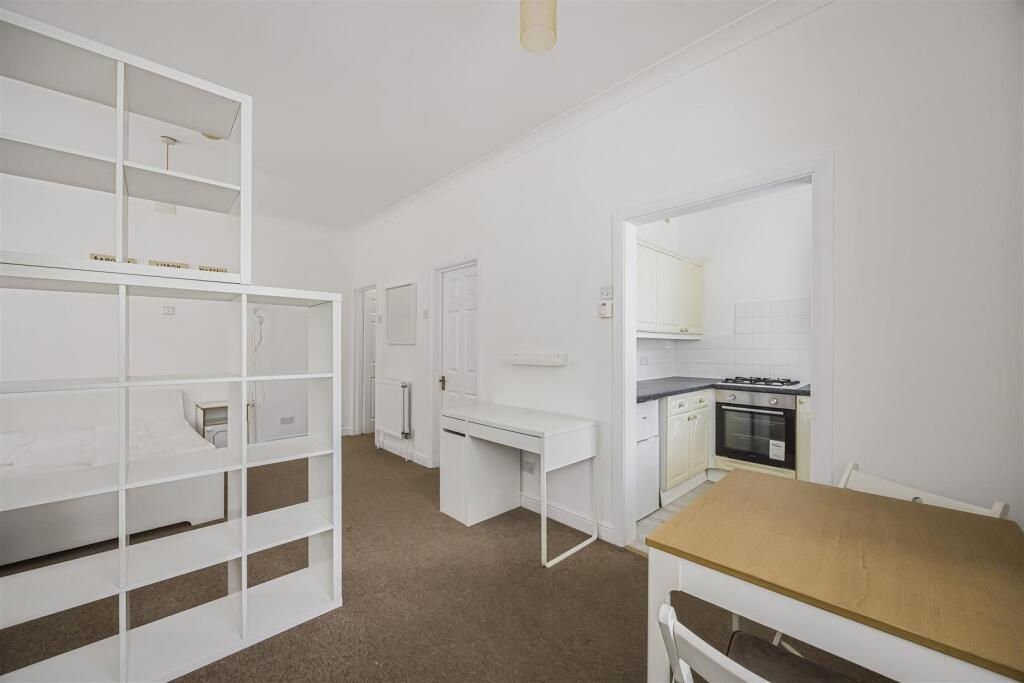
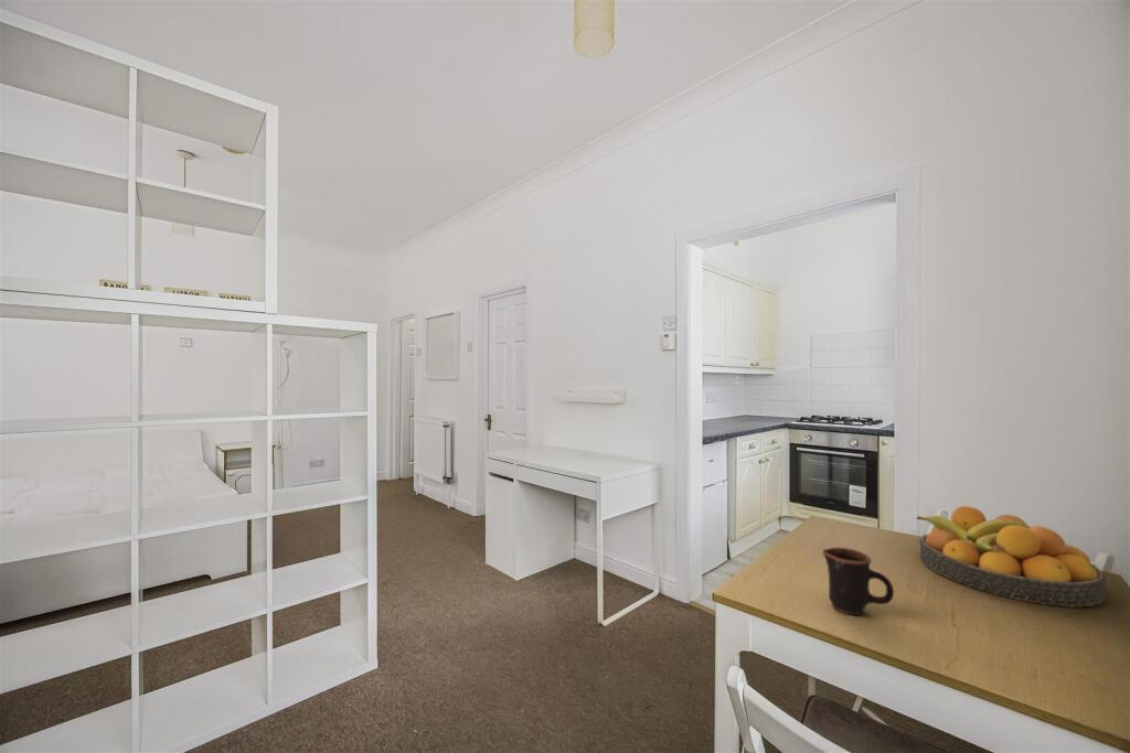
+ mug (856, 582)
+ fruit bowl (1003, 545)
